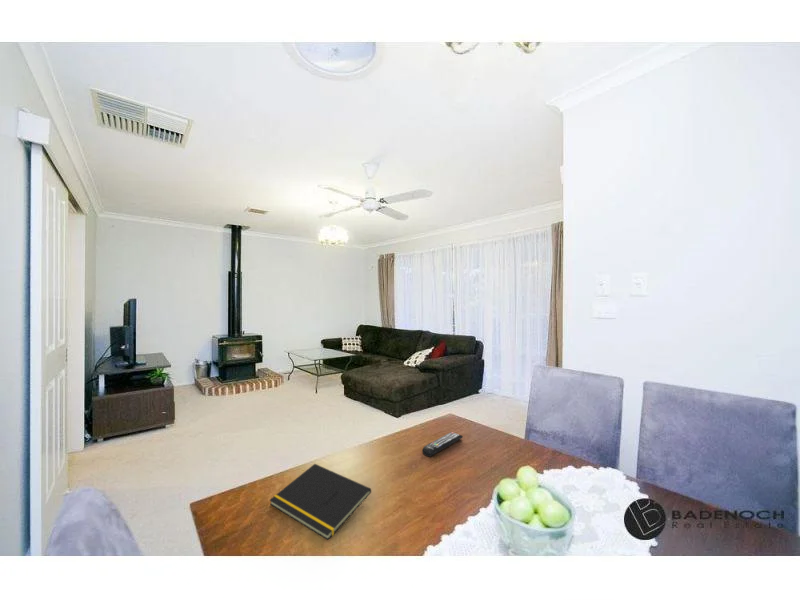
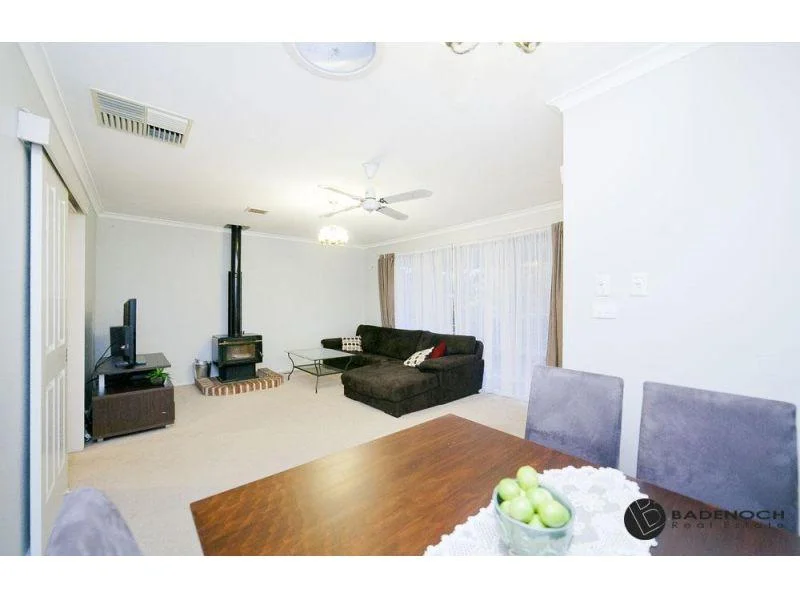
- notepad (320, 496)
- remote control (443, 443)
